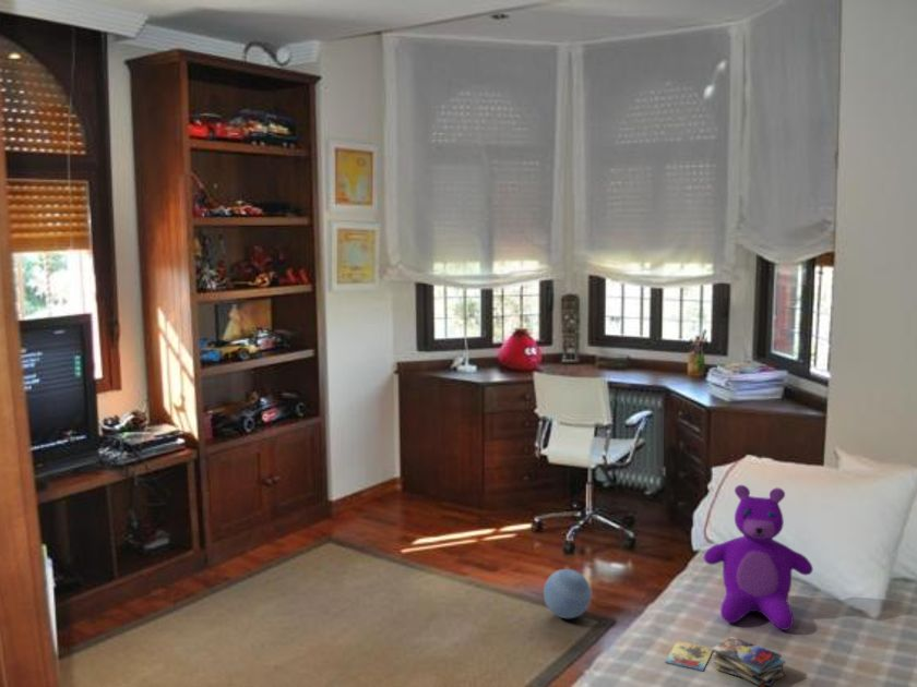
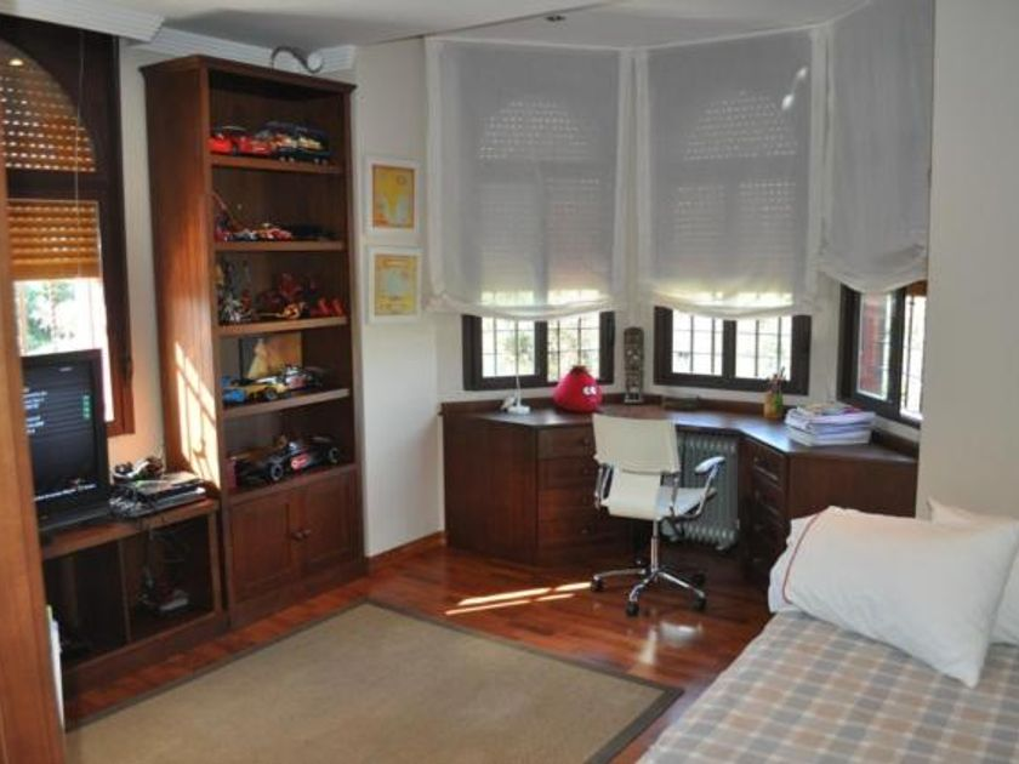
- teddy bear (758, 552)
- comic book (717, 655)
- ball (567, 593)
